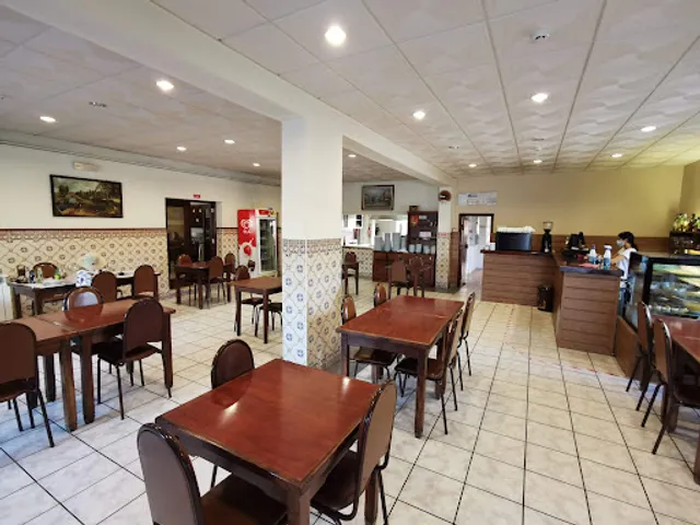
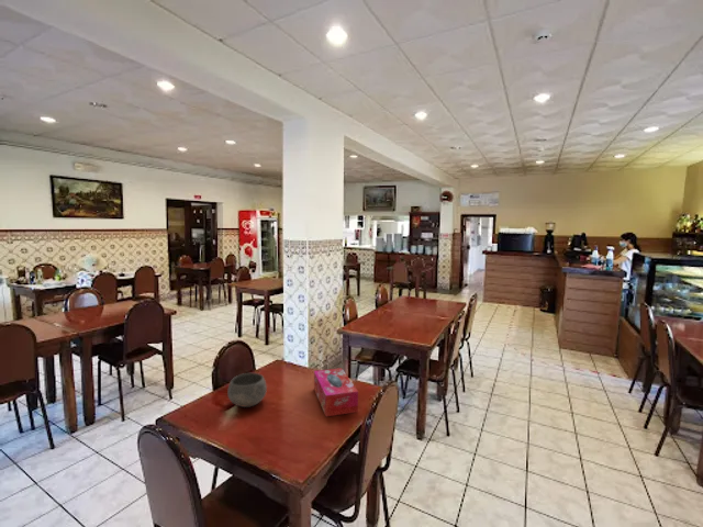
+ tissue box (334, 390)
+ bowl (247, 391)
